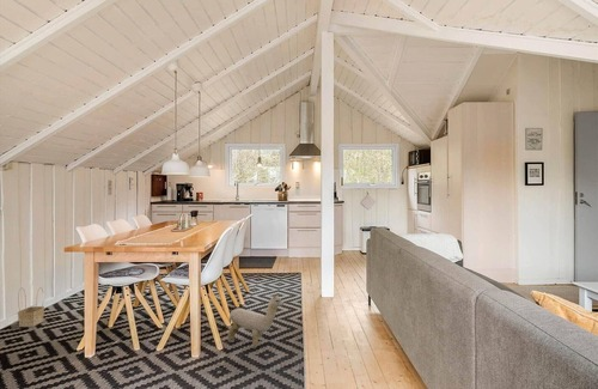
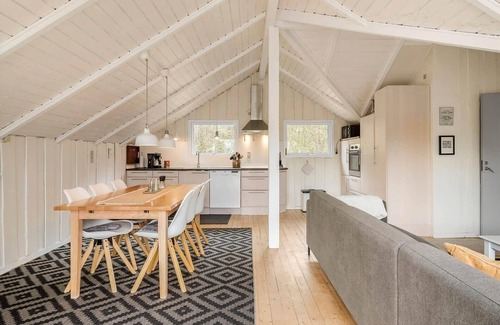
- basket (30, 306)
- plush toy (255, 318)
